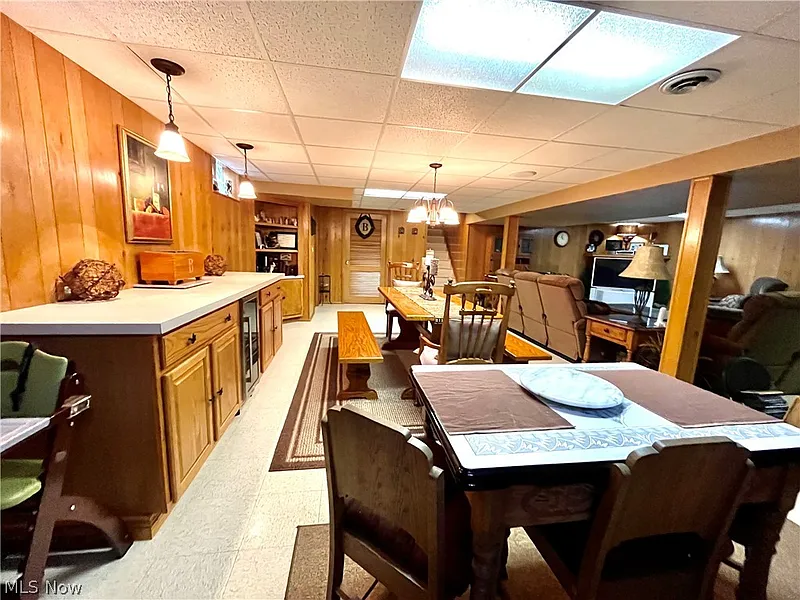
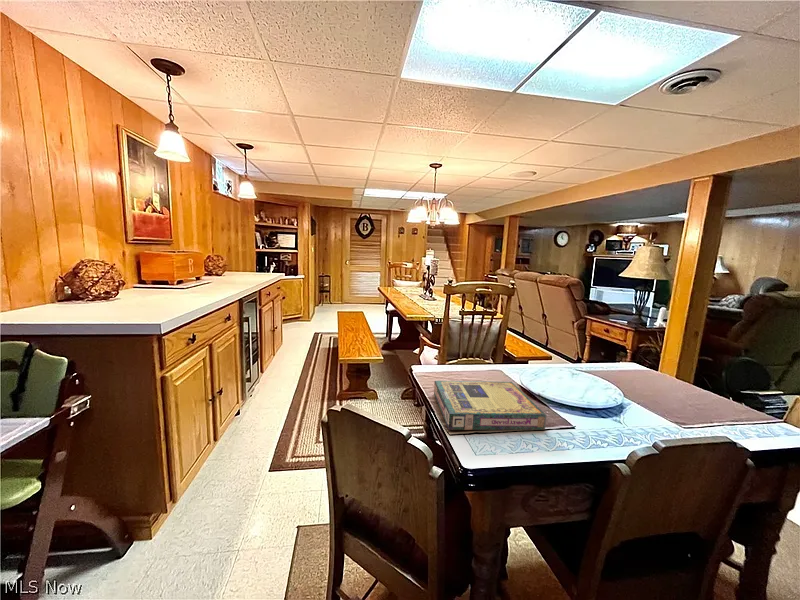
+ video game box (484, 402)
